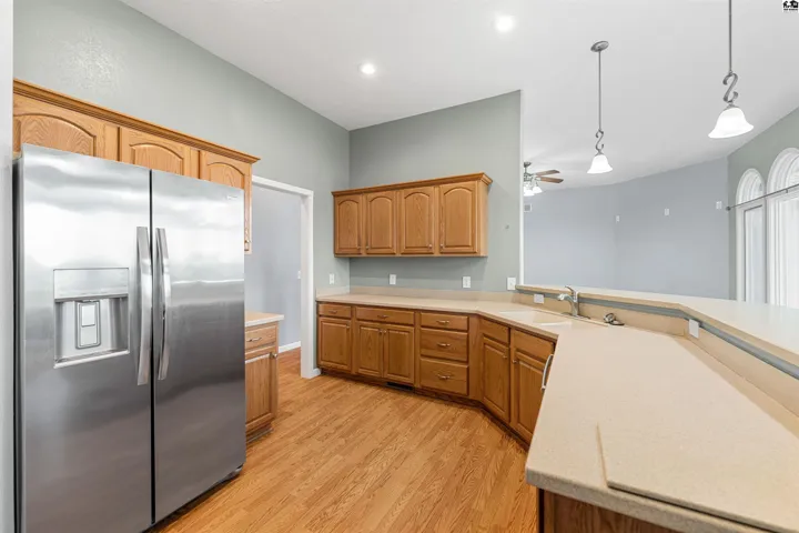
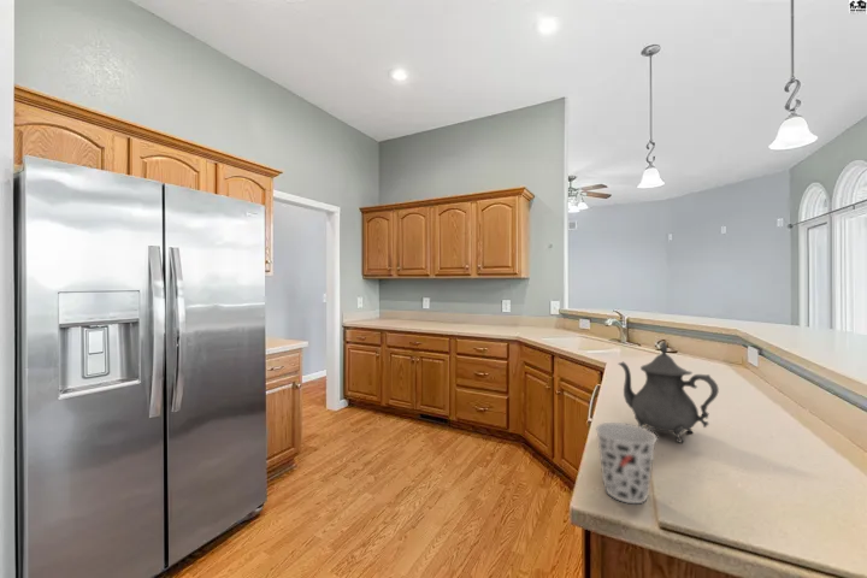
+ cup (625, 462)
+ teapot (663, 387)
